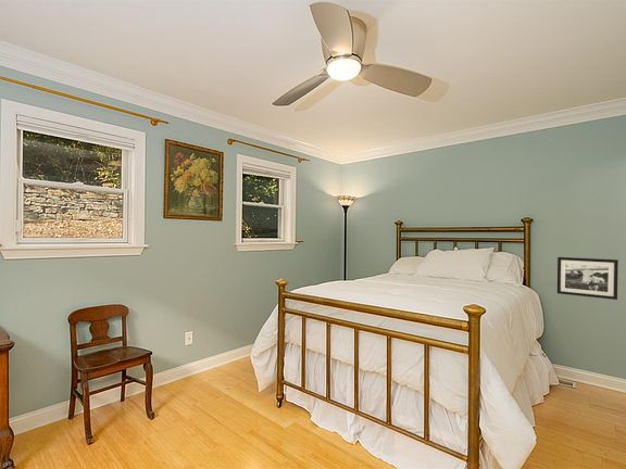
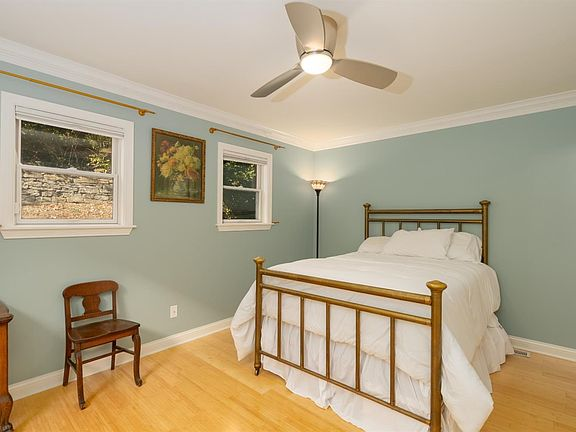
- picture frame (586, 277)
